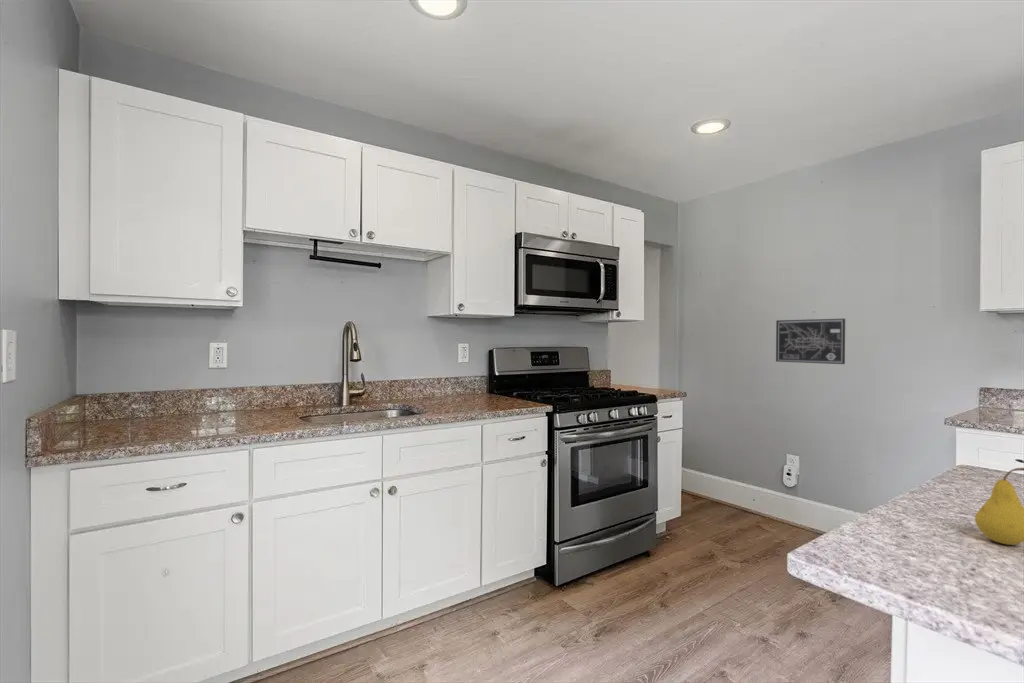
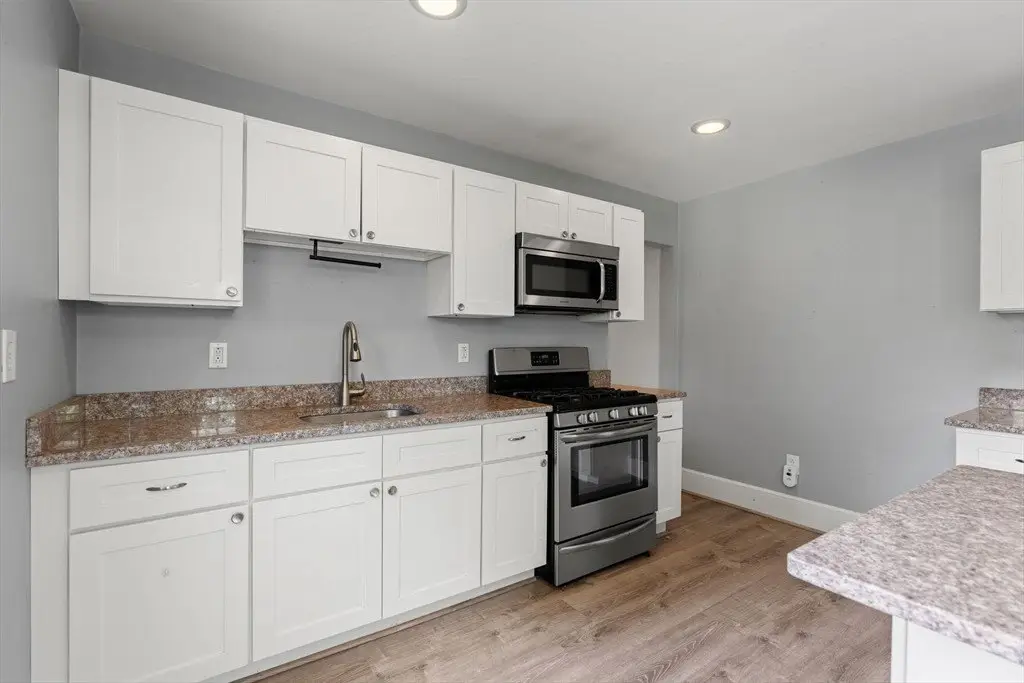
- fruit (1003, 503)
- wall art (808, 341)
